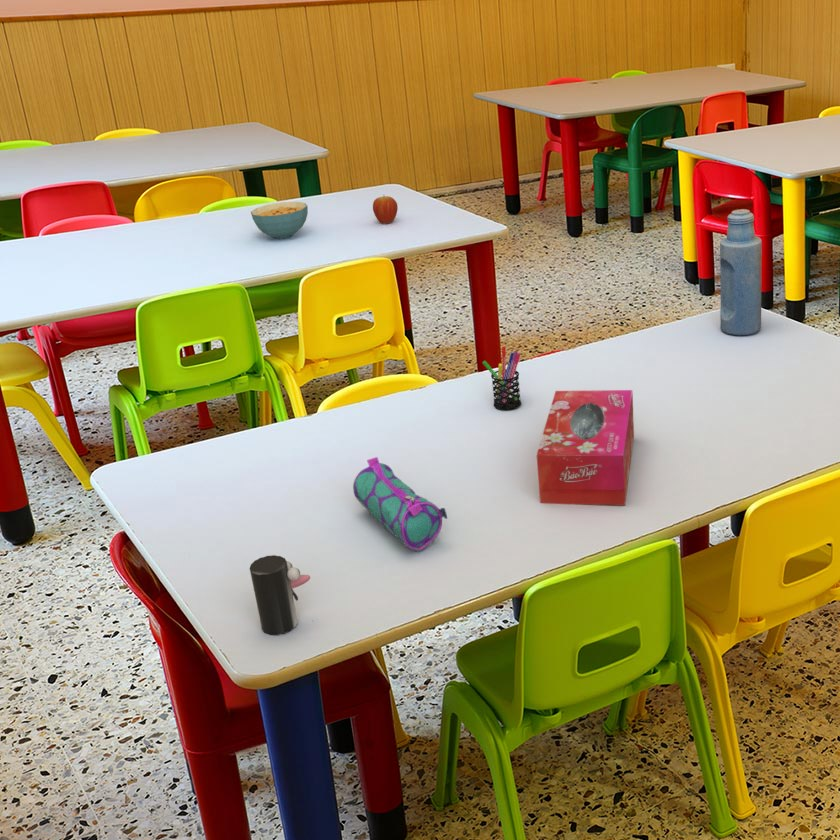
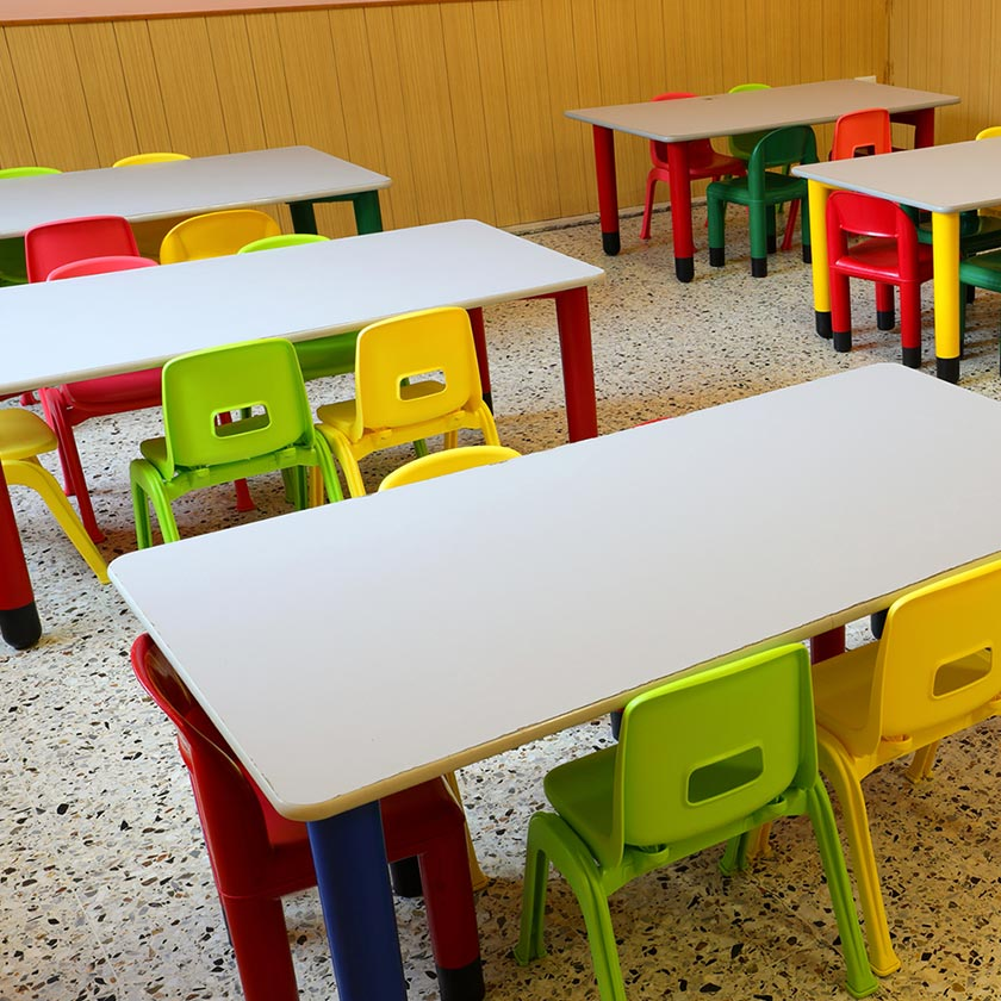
- cup (282, 592)
- cereal bowl (281, 222)
- fruit (384, 208)
- bottle (741, 271)
- pen holder (502, 378)
- pencil case (397, 503)
- tissue box (588, 444)
